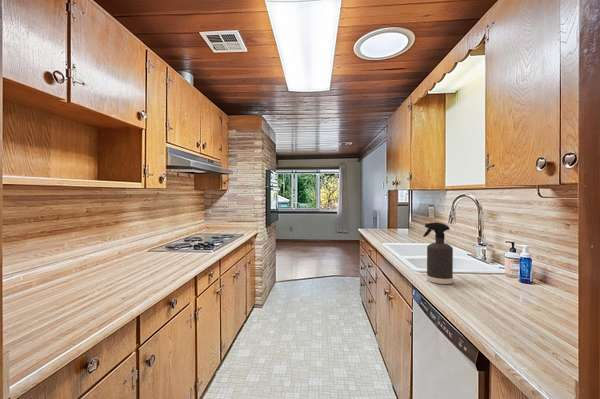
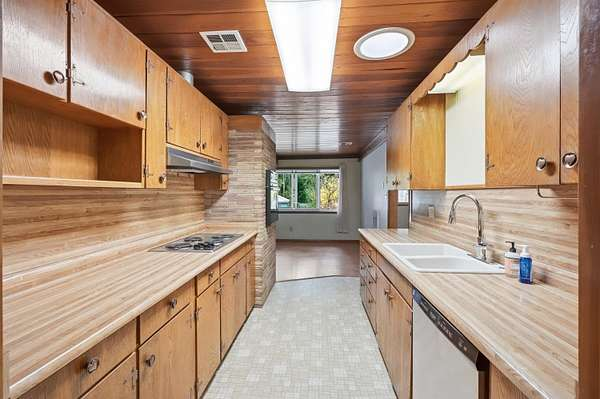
- spray bottle (437, 251)
